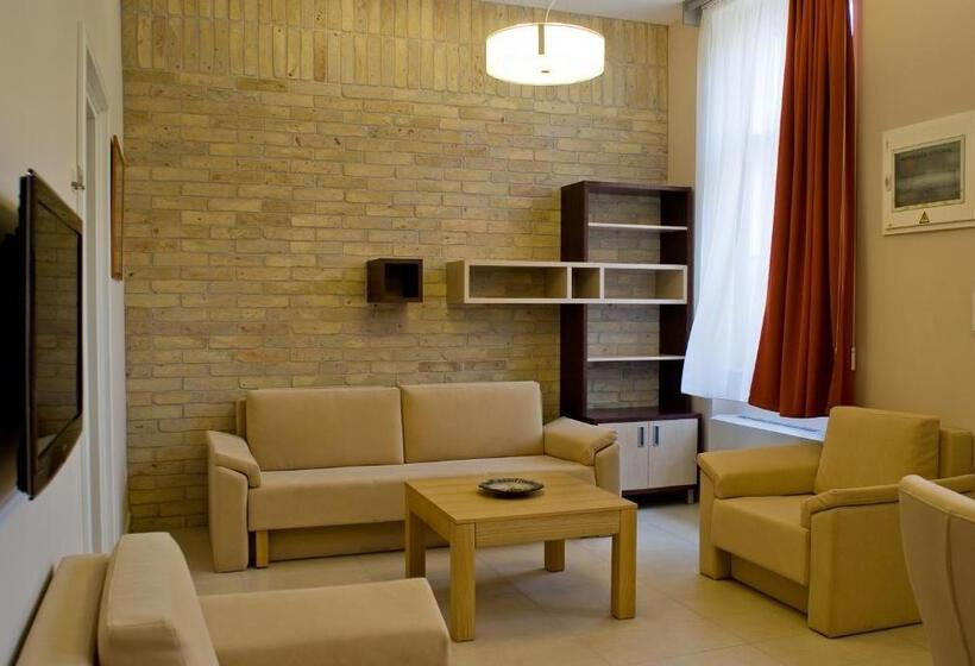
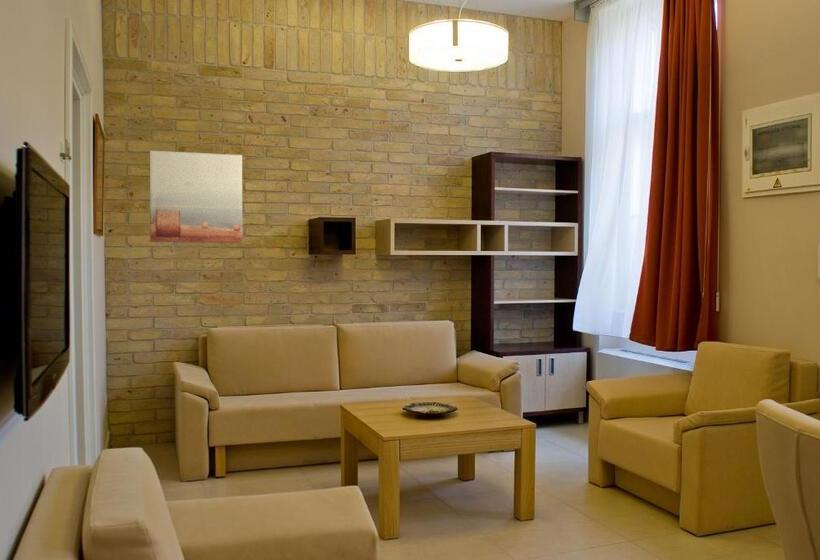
+ wall art (196, 197)
